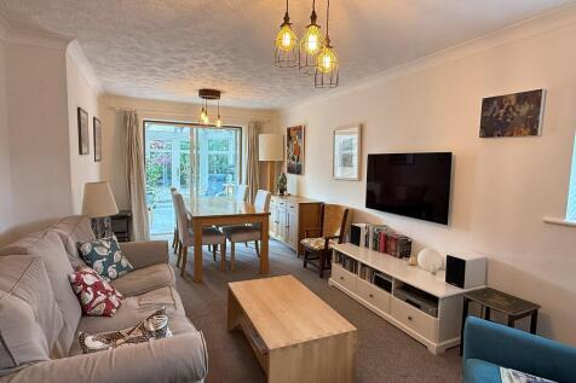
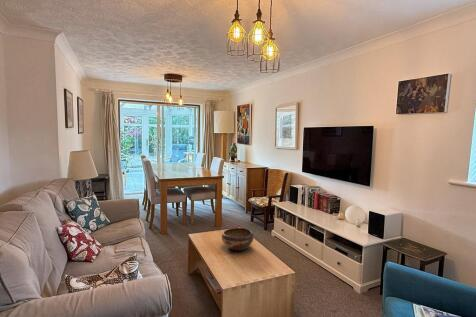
+ decorative bowl (237, 239)
